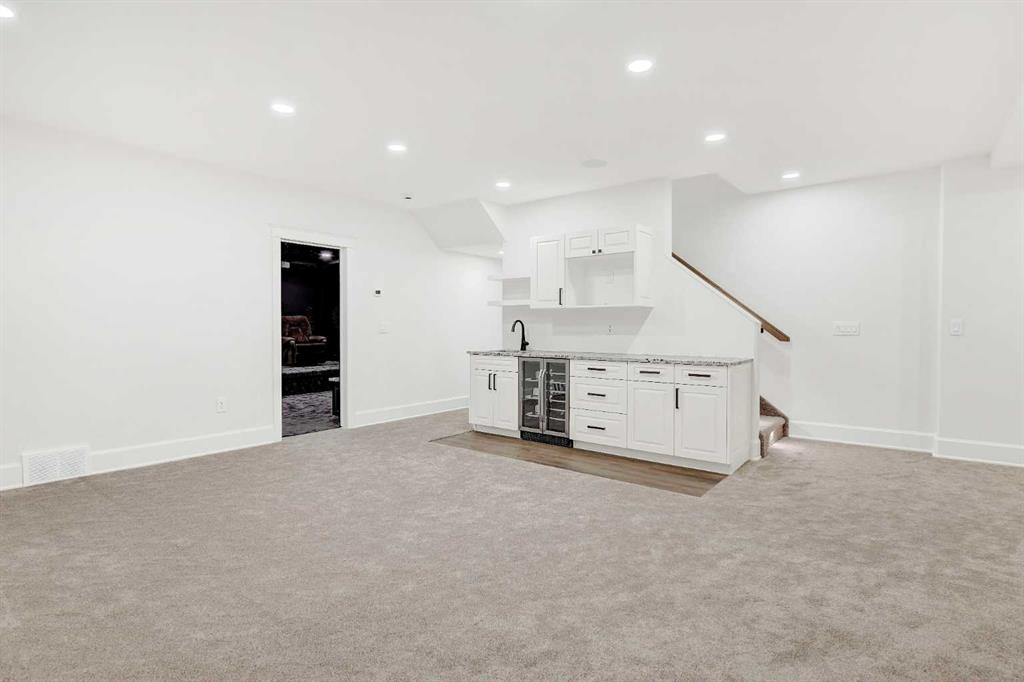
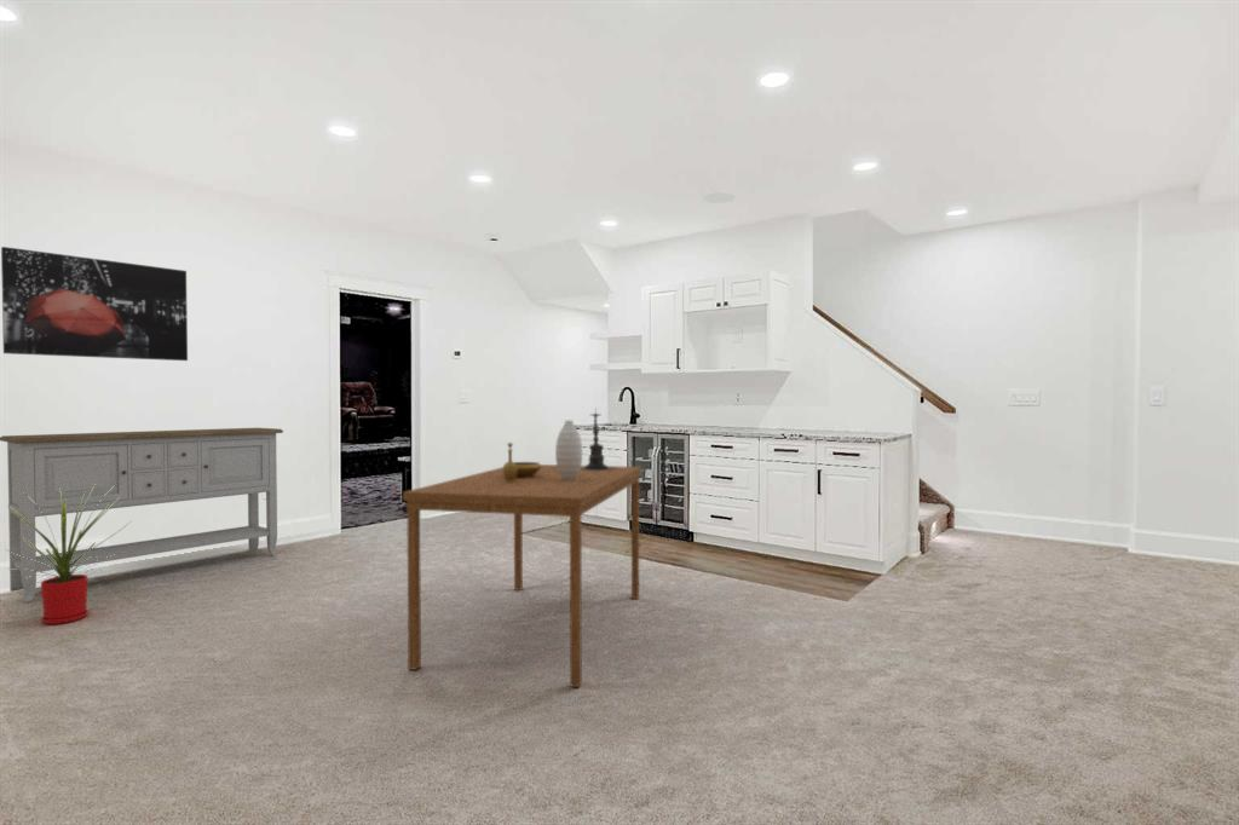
+ candle holder (595, 437)
+ decorative bowl (518, 462)
+ house plant (62, 554)
+ dining table (521, 553)
+ sideboard (157, 502)
+ vase (569, 449)
+ wall art (102, 308)
